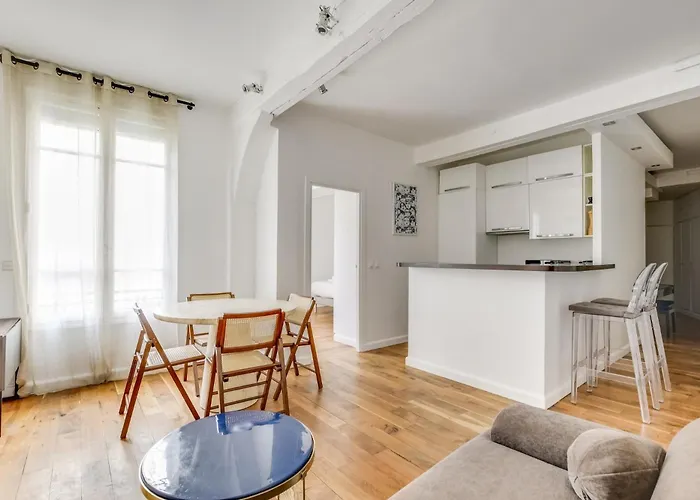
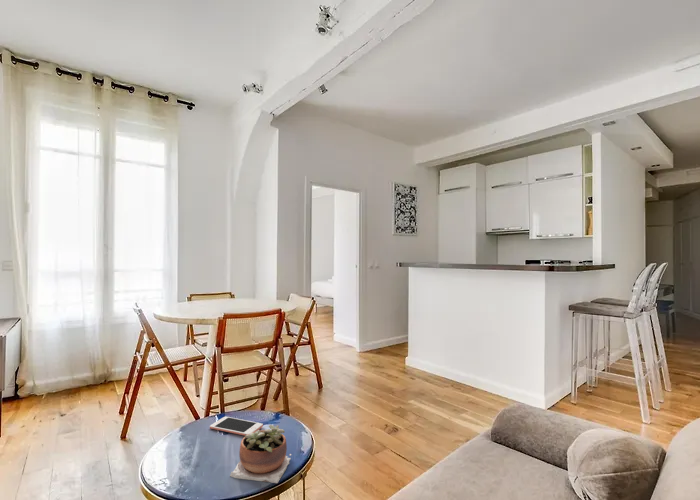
+ cell phone (236, 426)
+ succulent plant (263, 444)
